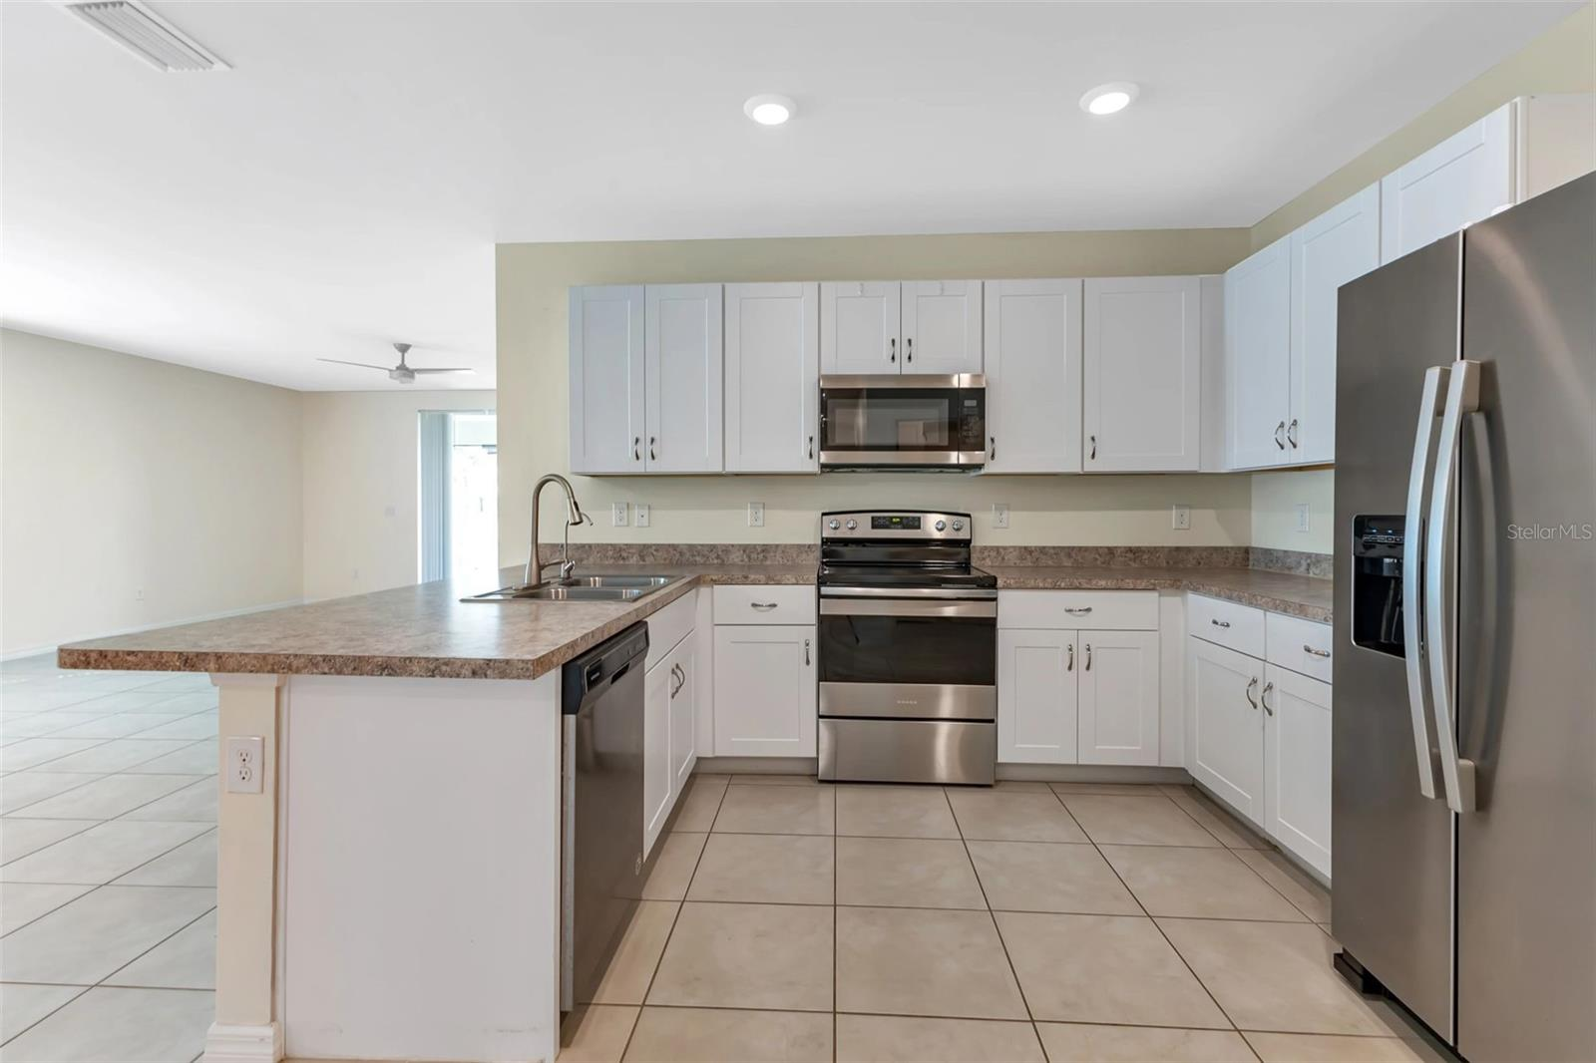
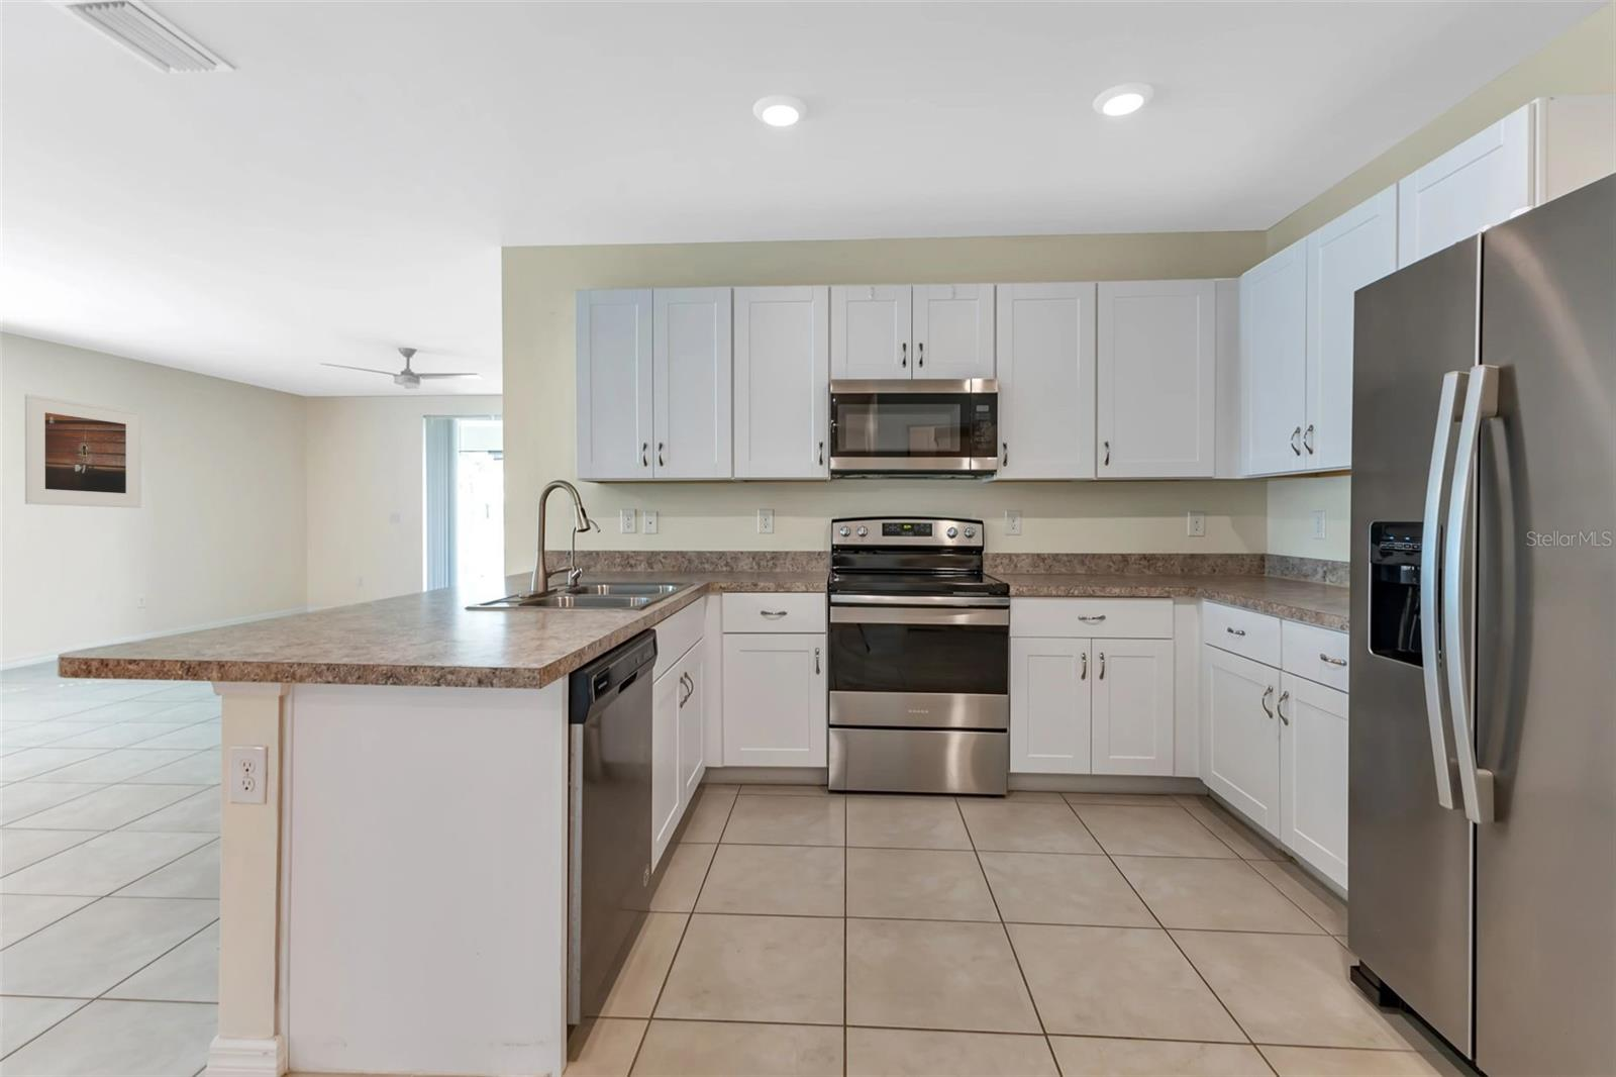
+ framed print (87, 454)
